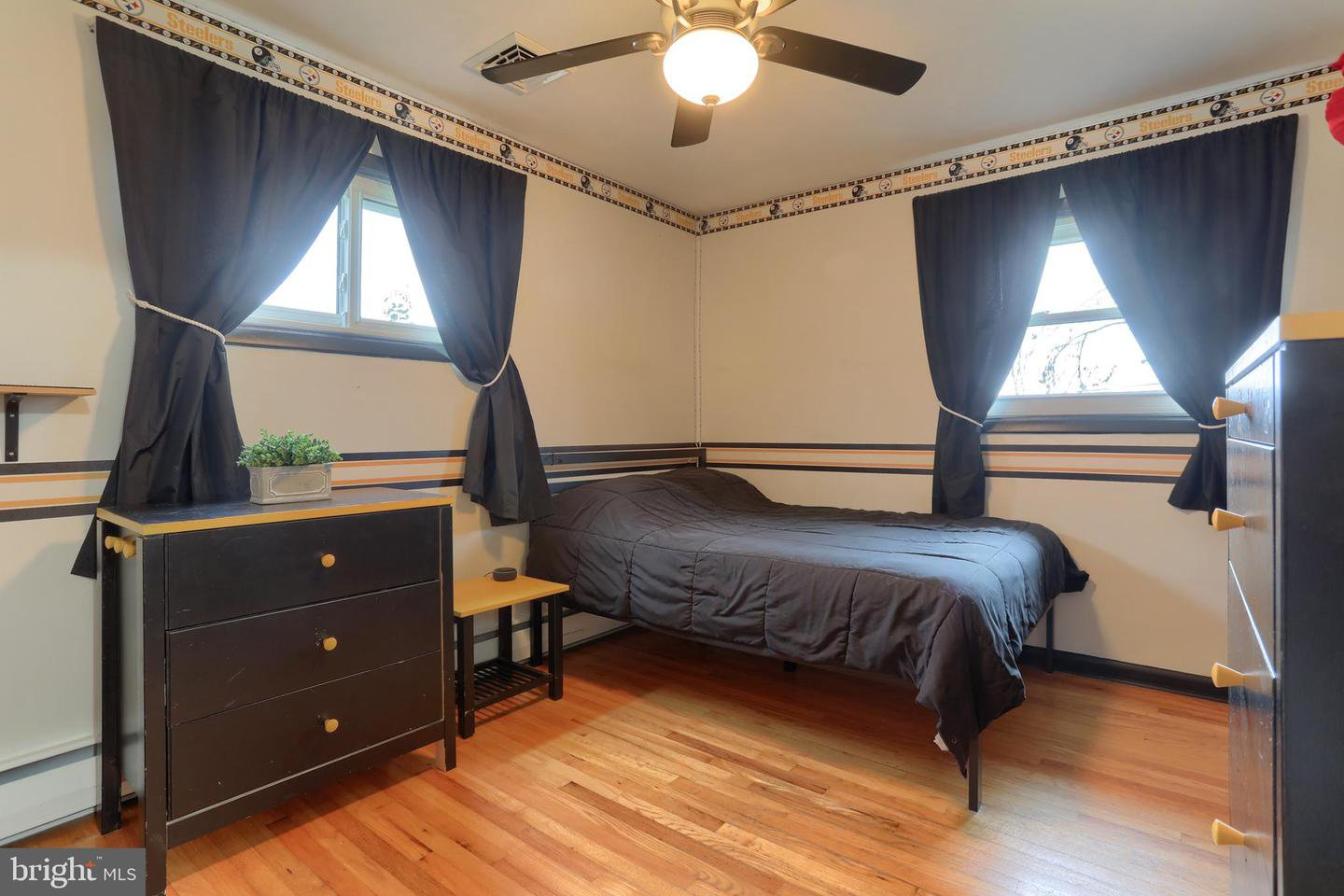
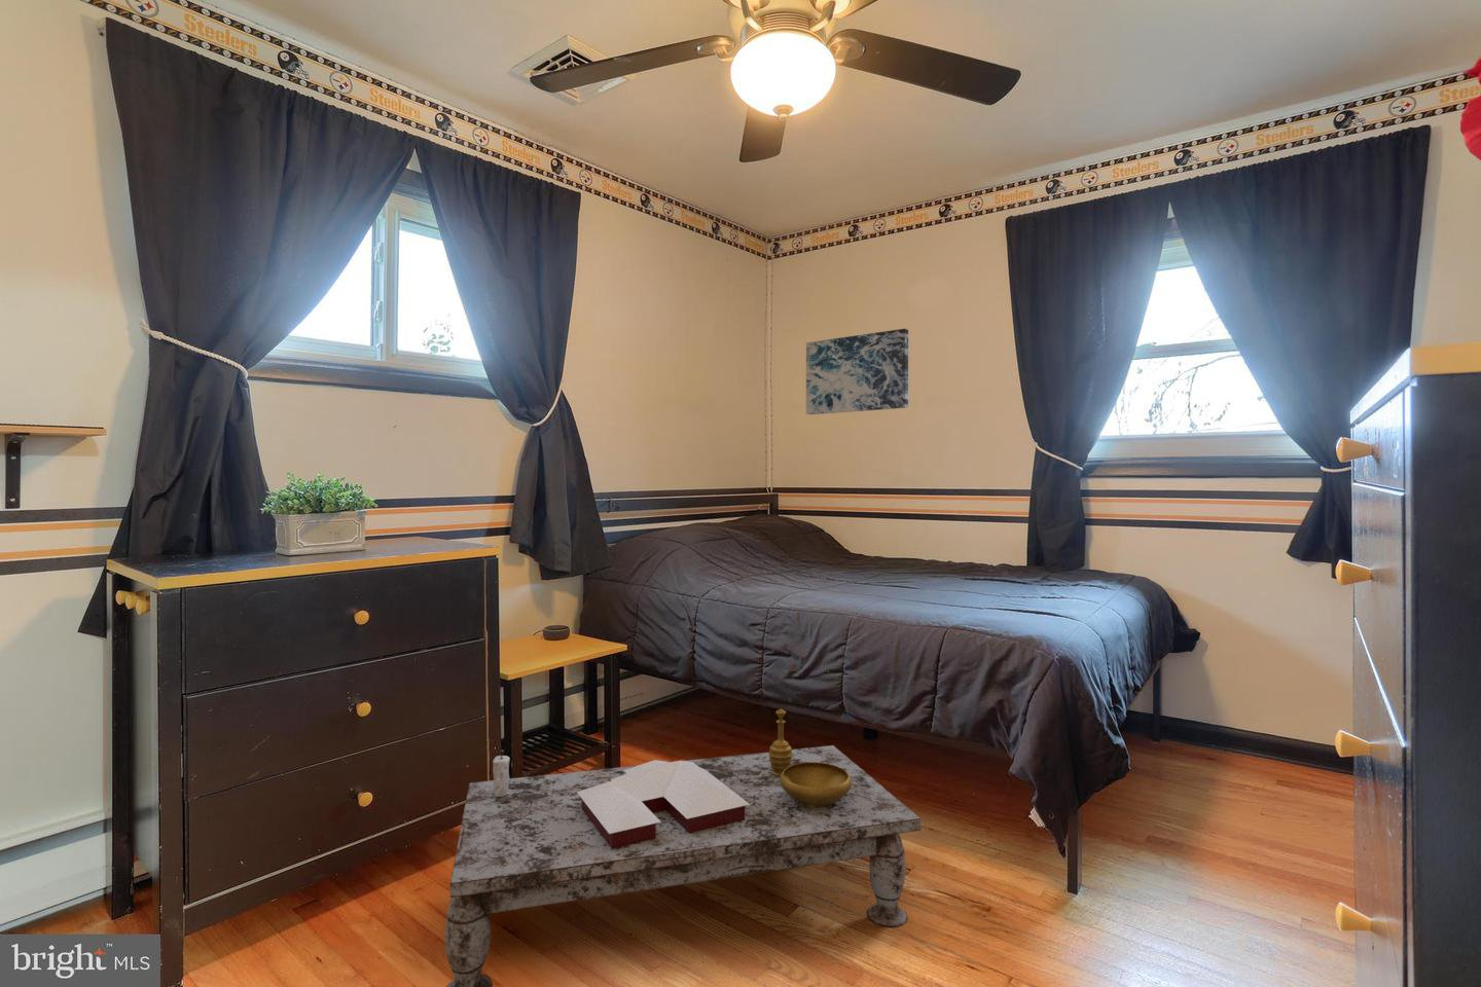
+ decorative bowl (802, 763)
+ coffee table (679, 854)
+ wall art (855, 373)
+ books (656, 790)
+ candle (501, 771)
